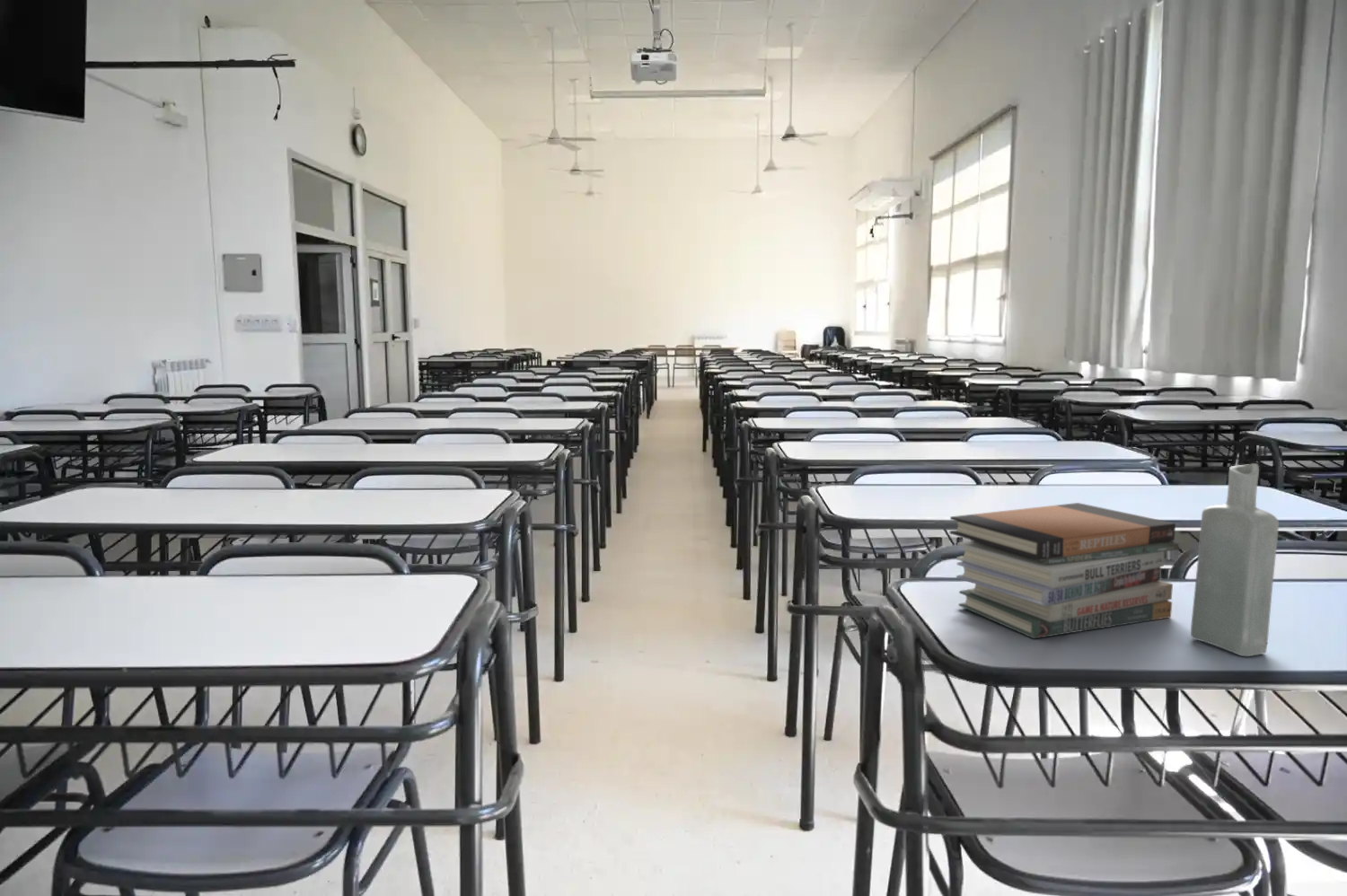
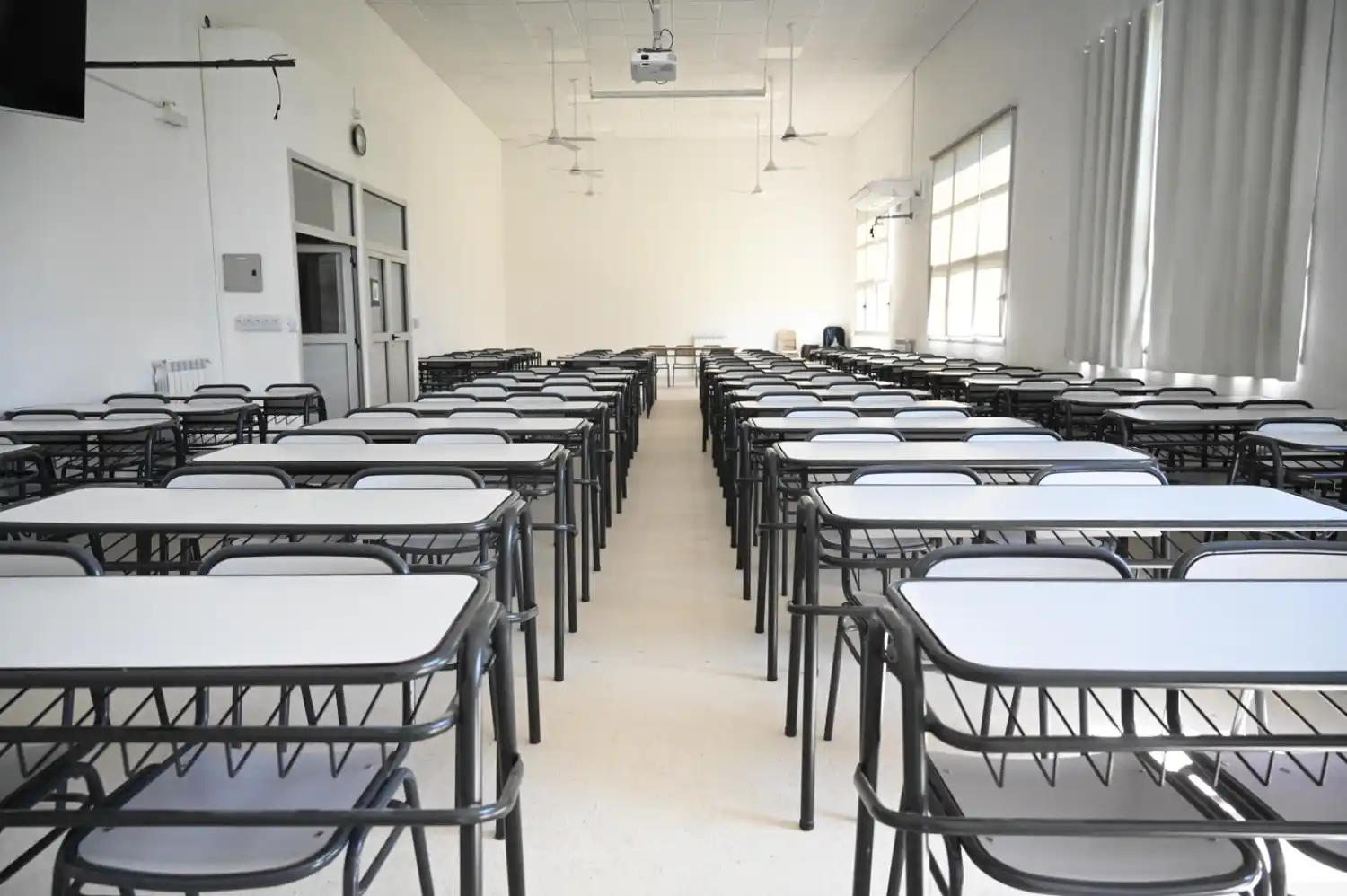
- book stack (1060, 566)
- bottle (1236, 555)
